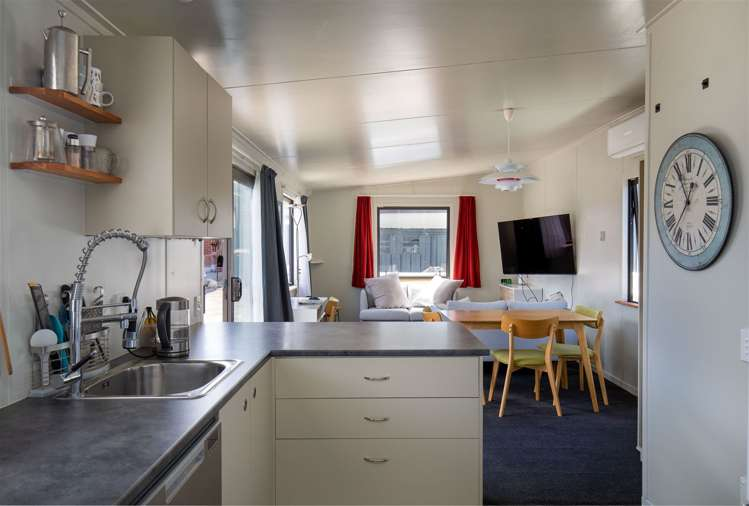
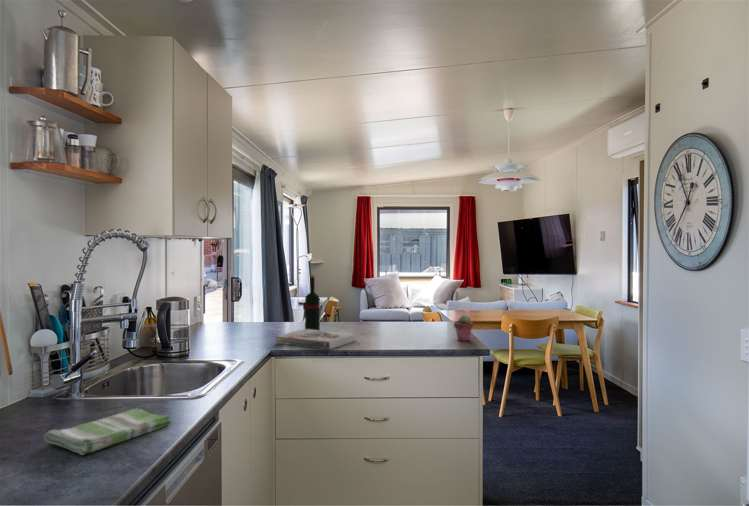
+ book (316, 338)
+ dish towel (110, 426)
+ potted succulent (463, 327)
+ wine bottle (310, 303)
